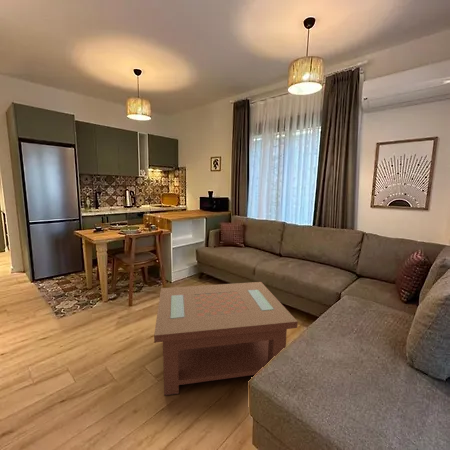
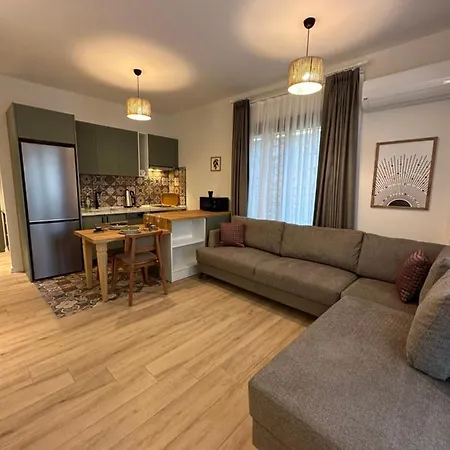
- coffee table (219, 330)
